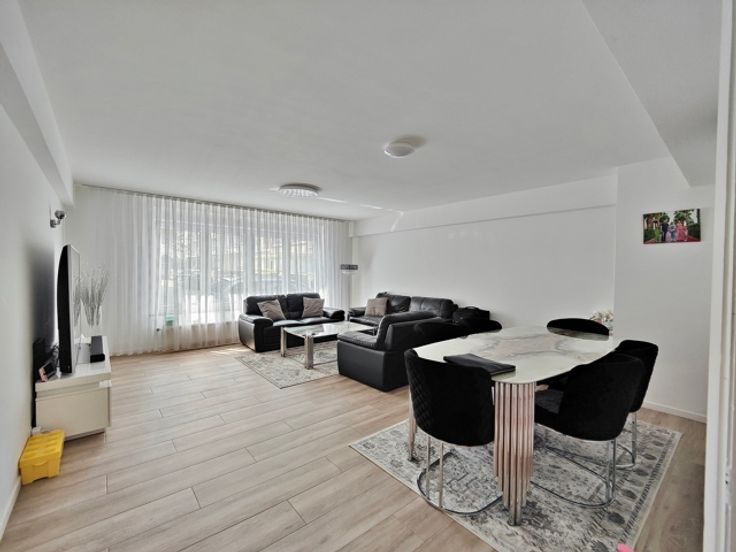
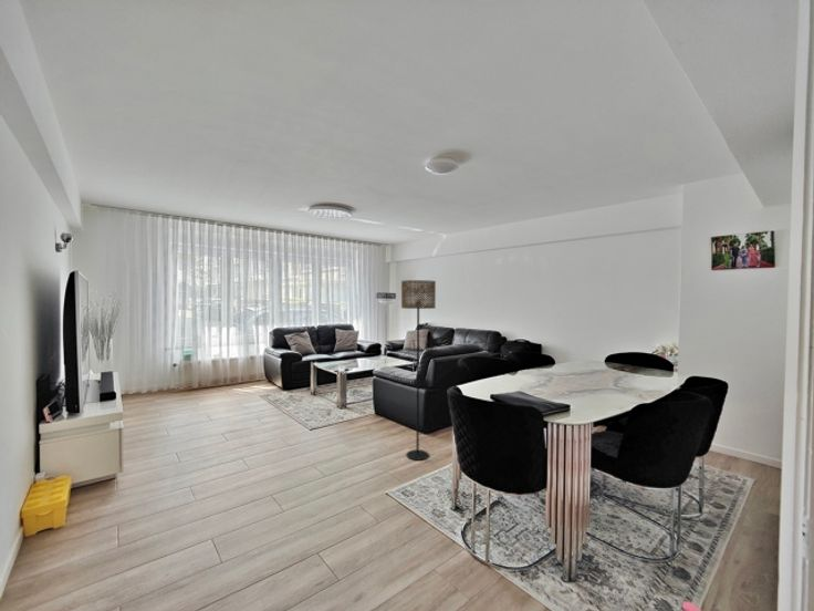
+ floor lamp (417, 367)
